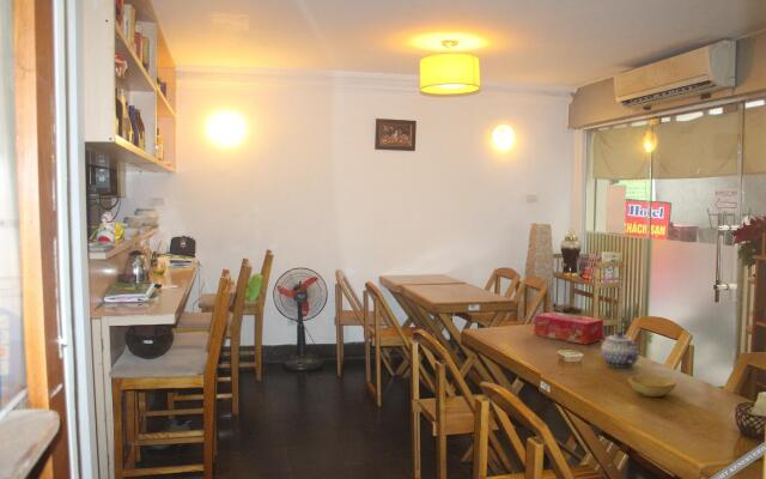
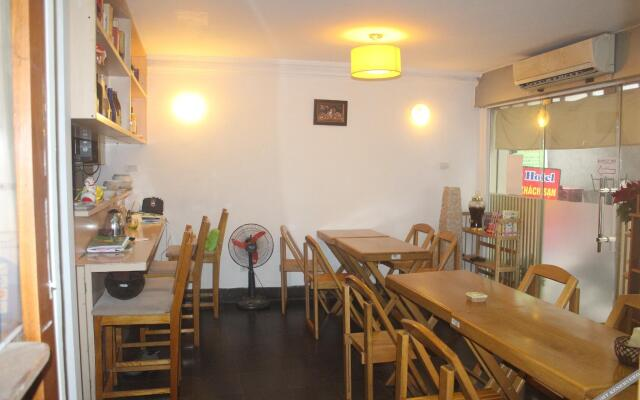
- bowl (651, 386)
- teapot (619, 347)
- tissue box (567, 327)
